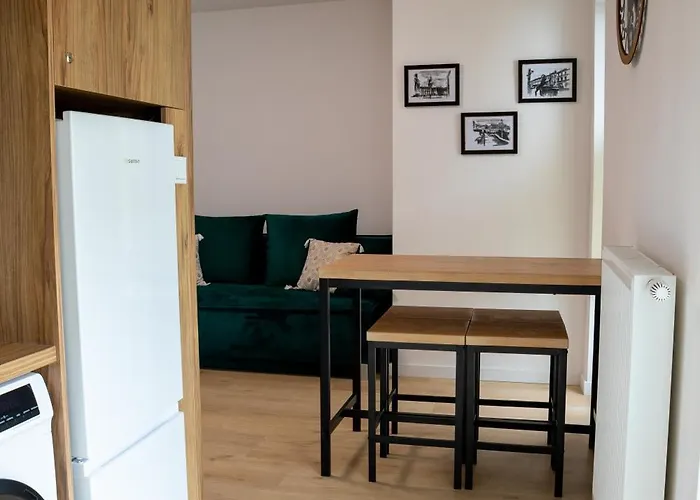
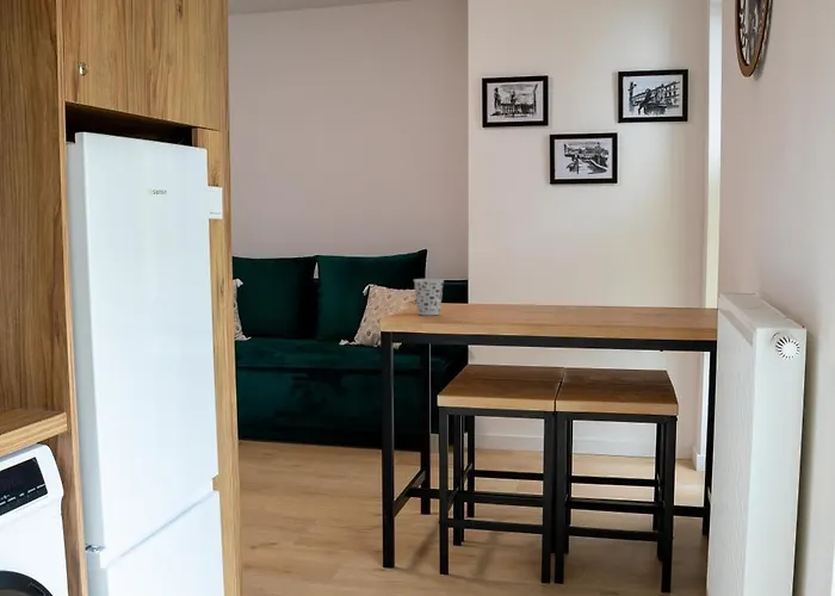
+ cup (428, 297)
